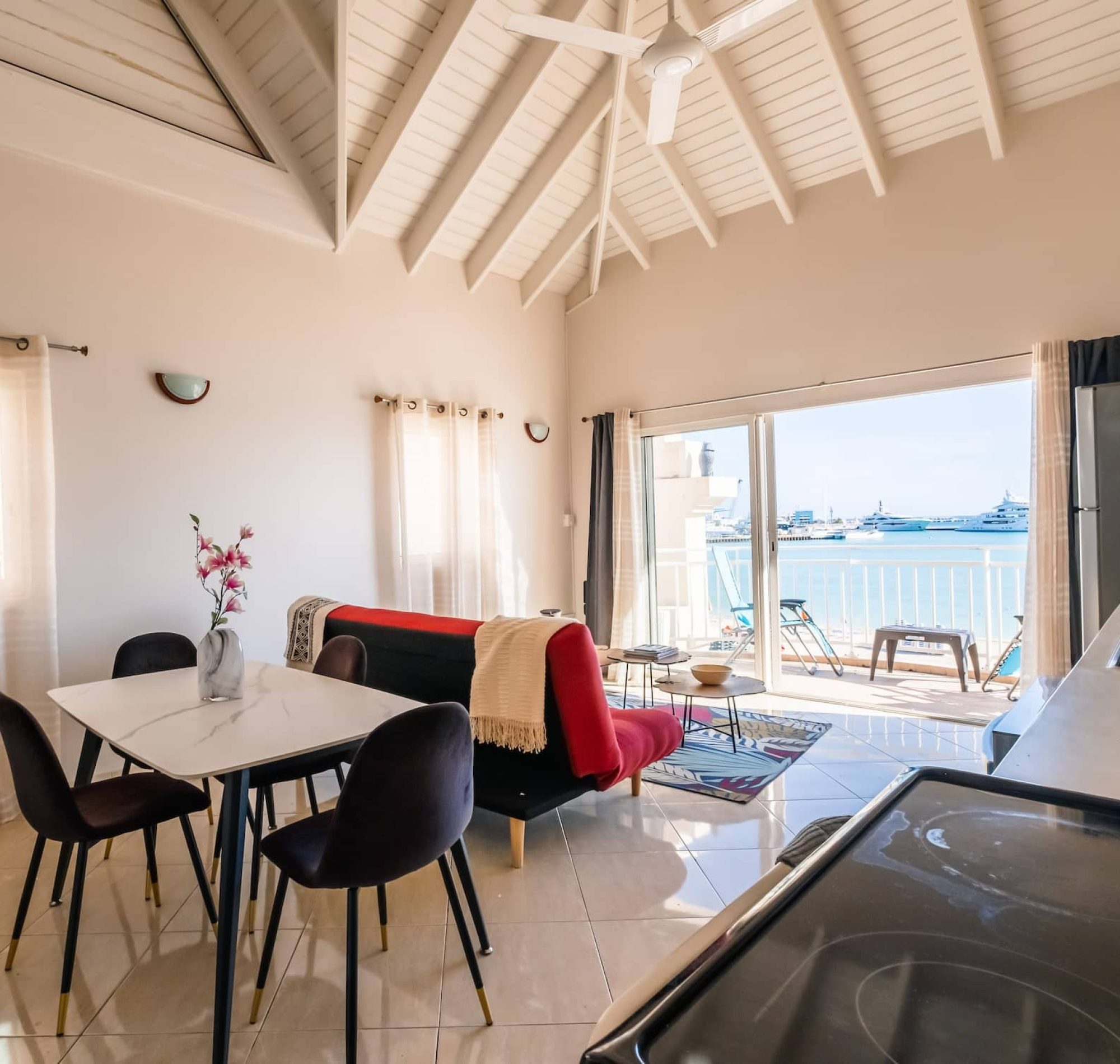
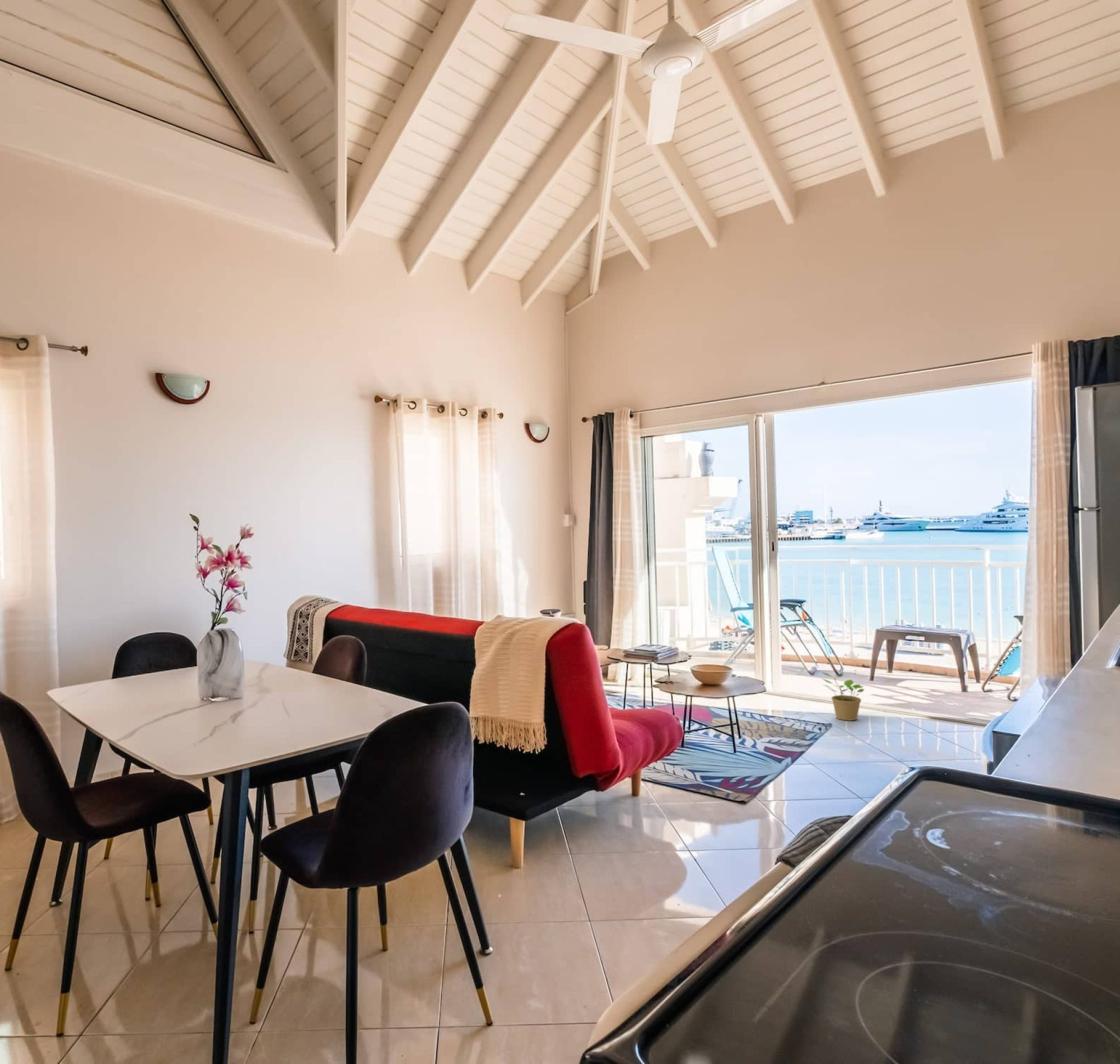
+ potted plant (843, 694)
